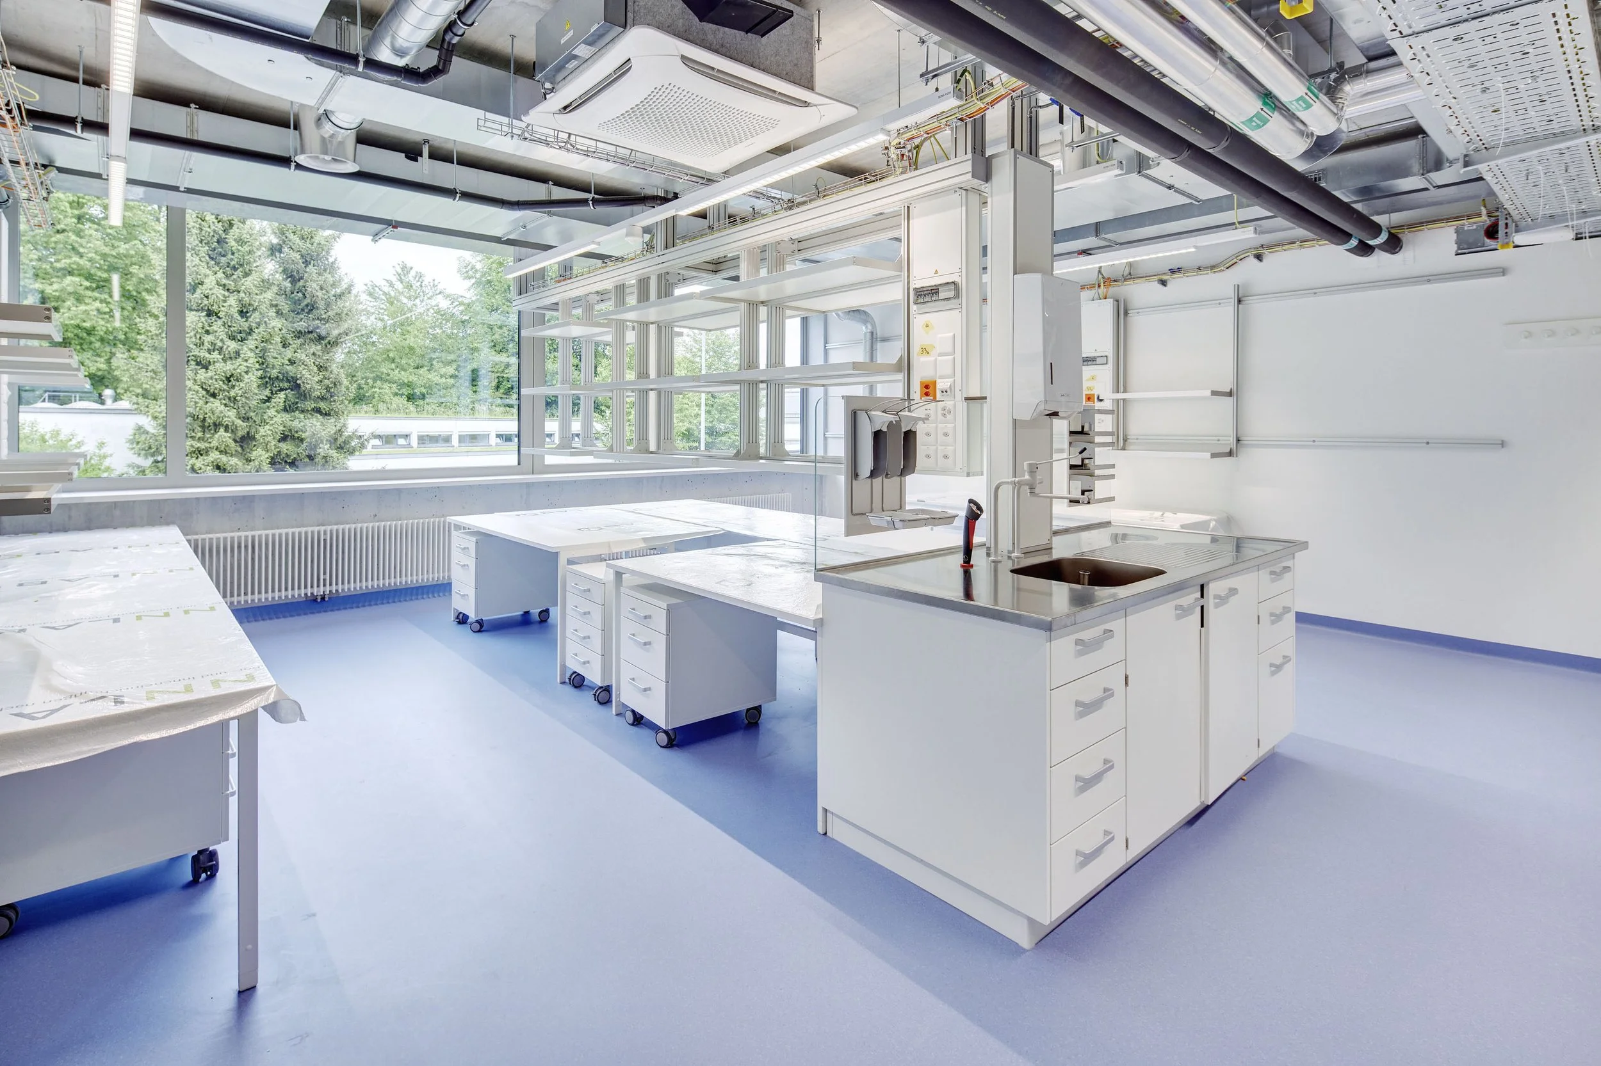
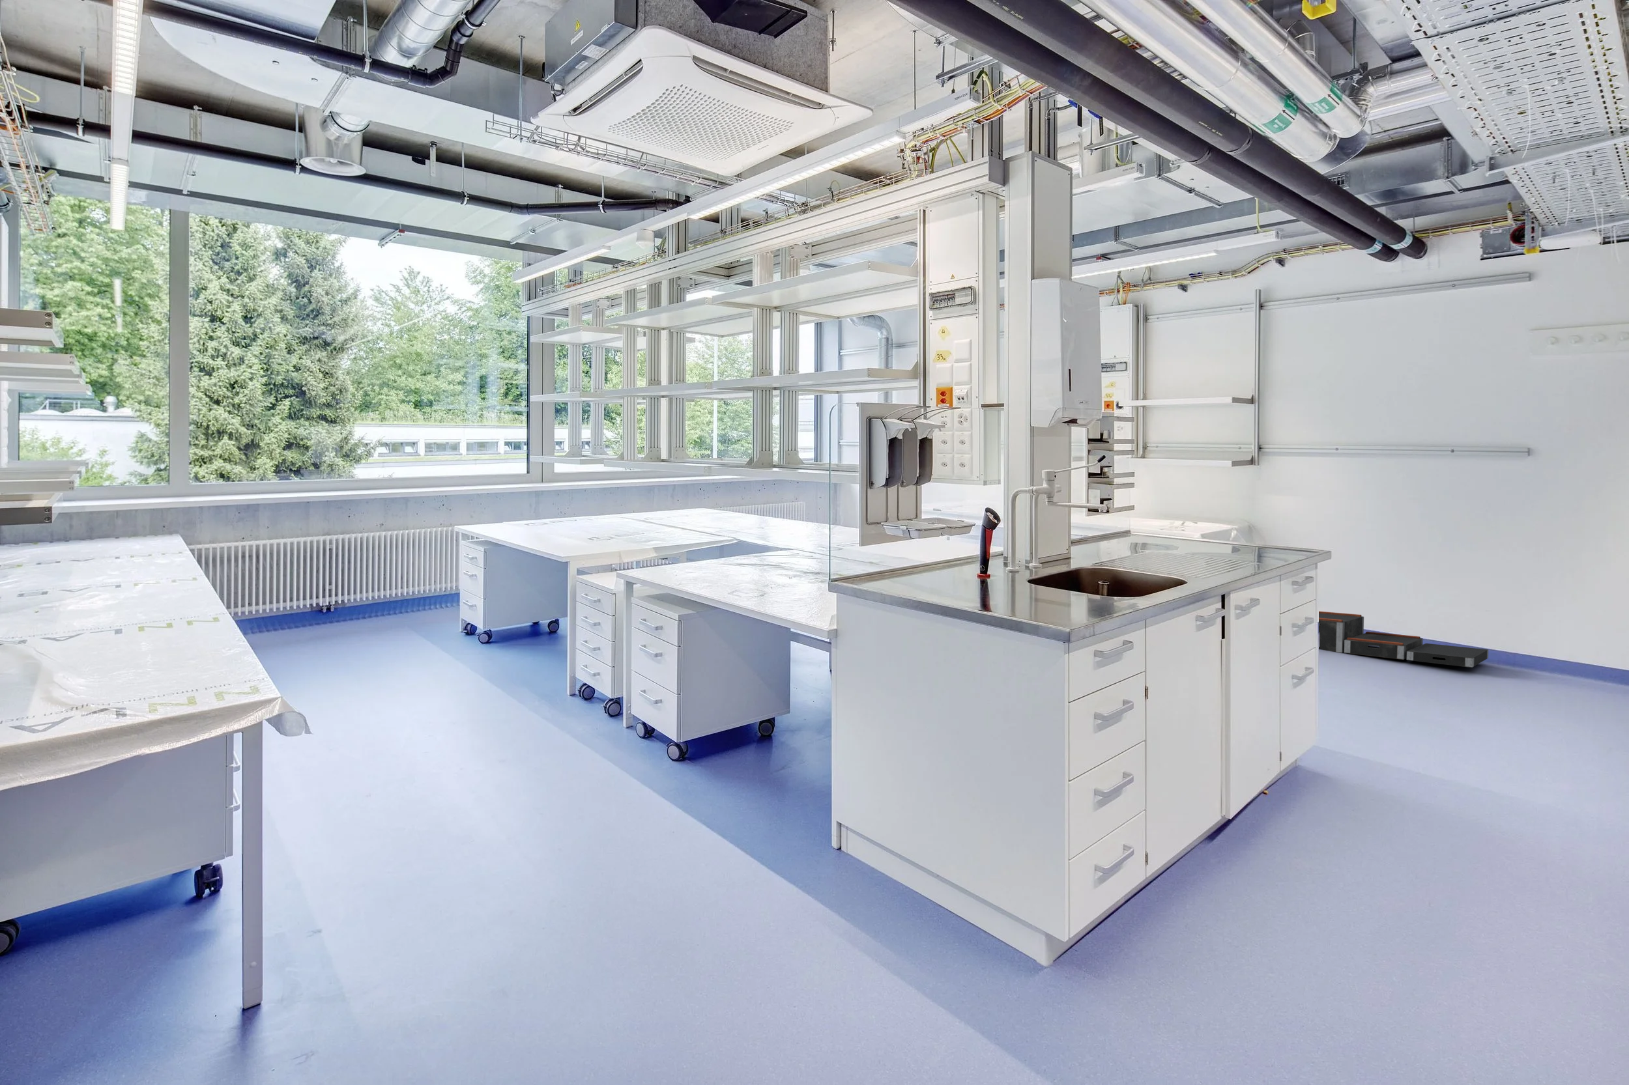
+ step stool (1384, 636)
